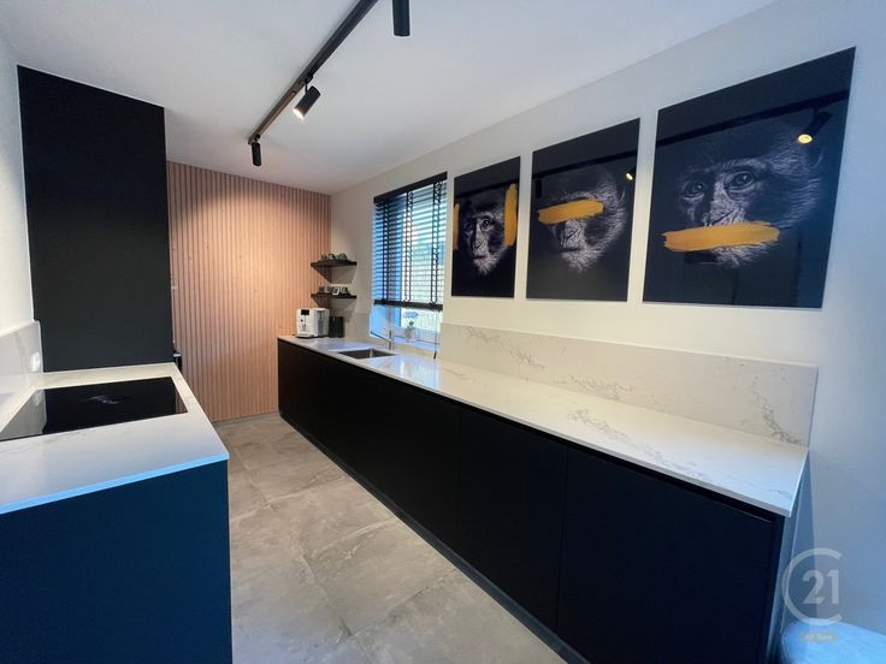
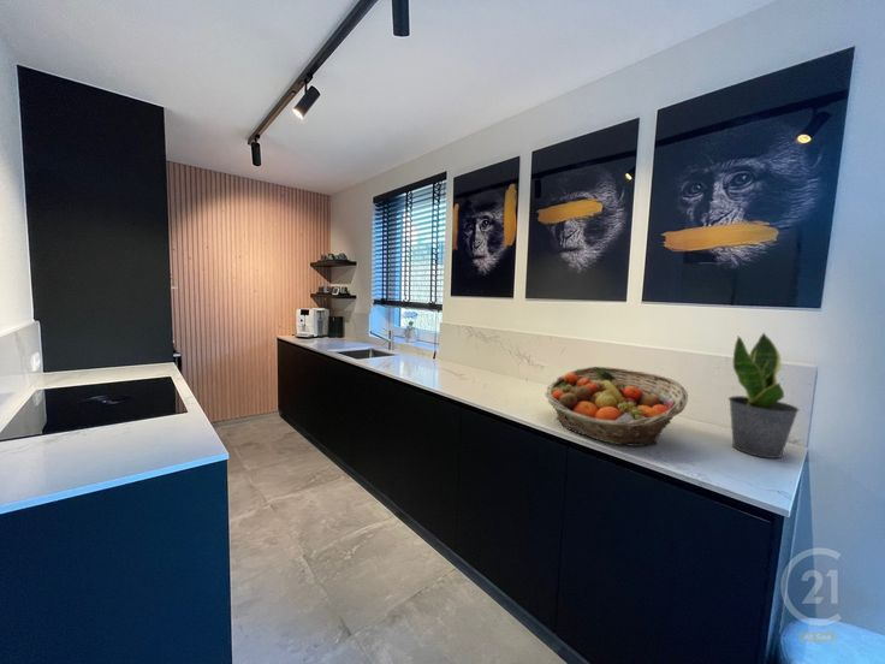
+ potted plant (762, 392)
+ fruit basket (610, 402)
